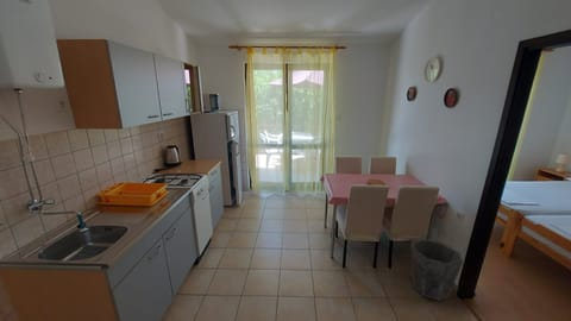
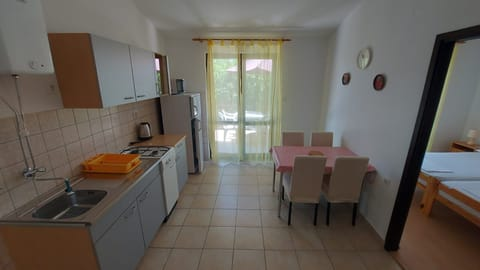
- waste bin (432, 269)
